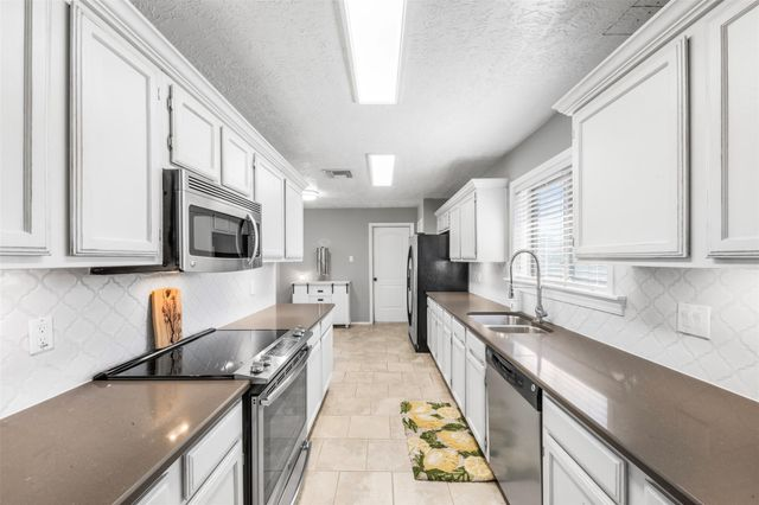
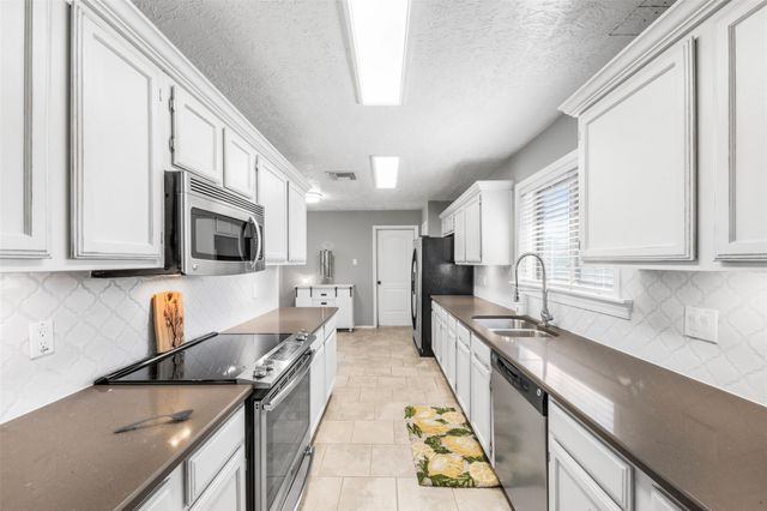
+ soupspoon (156, 417)
